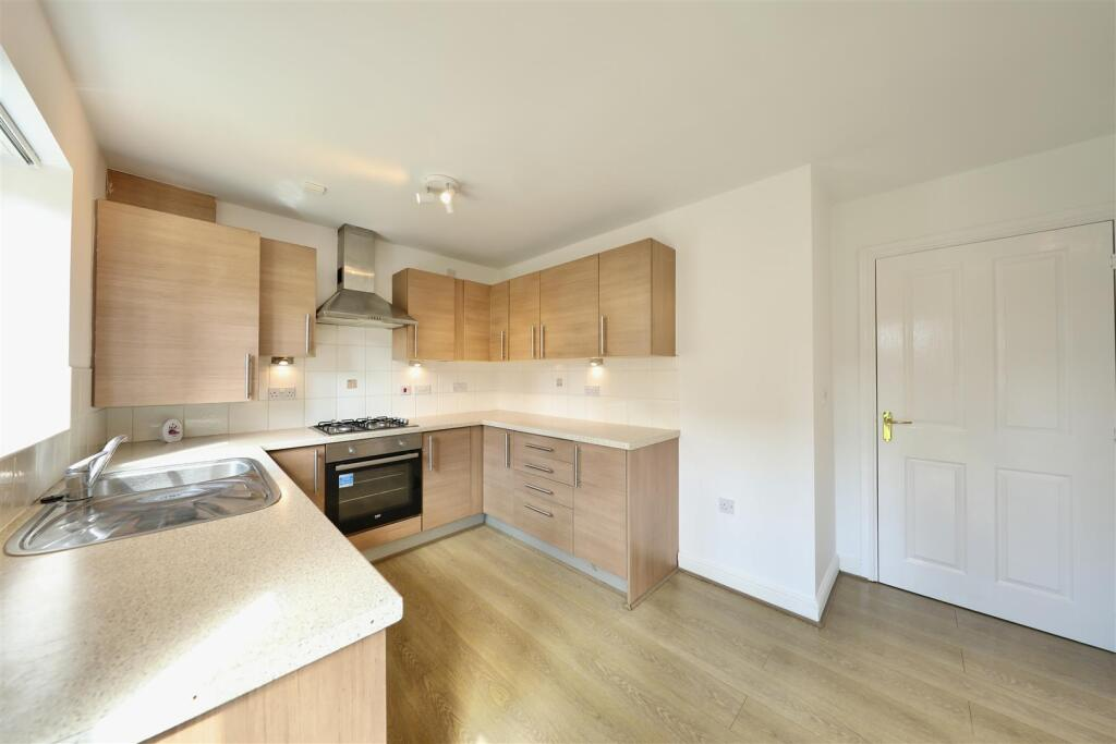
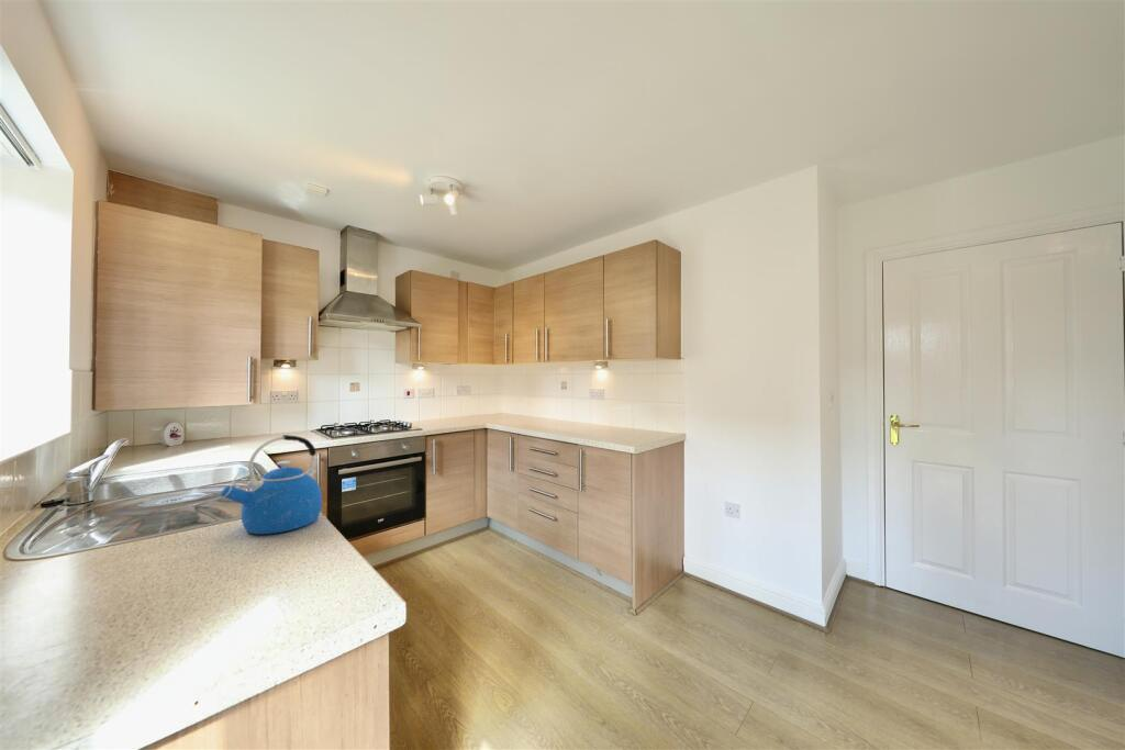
+ kettle (274, 481)
